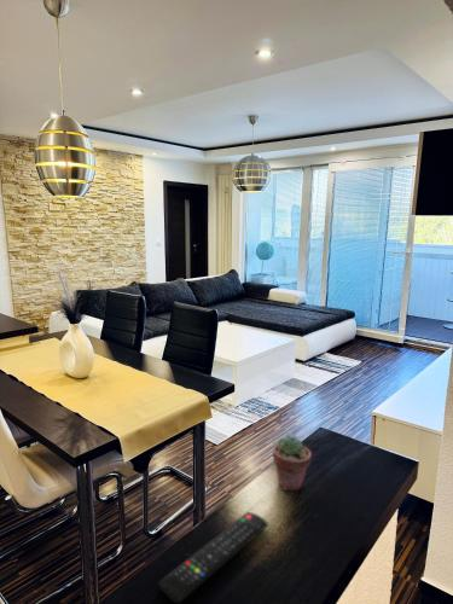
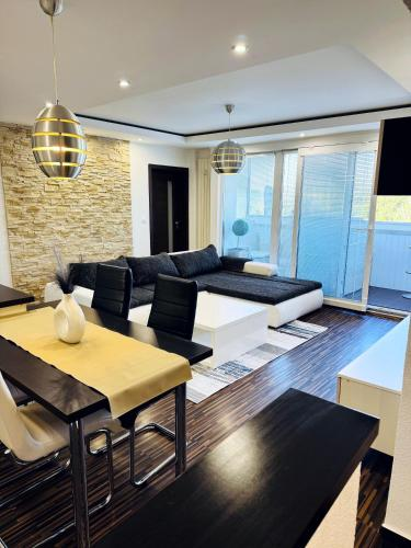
- remote control (219, 551)
- potted succulent (291, 460)
